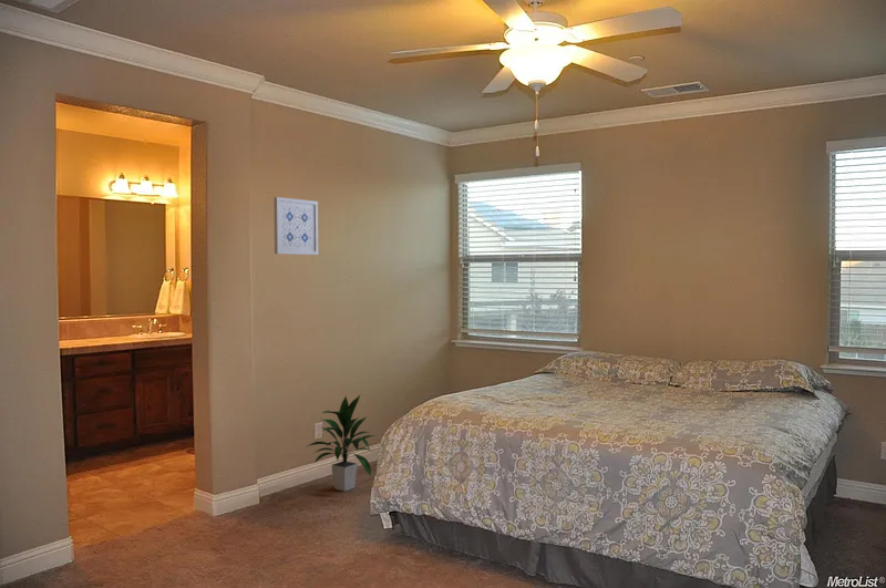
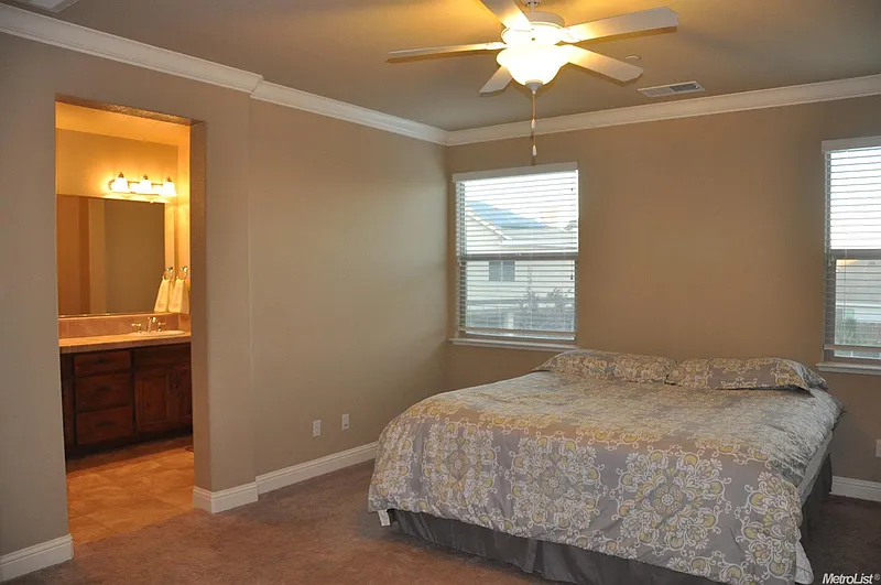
- indoor plant (344, 443)
- wall art (296, 226)
